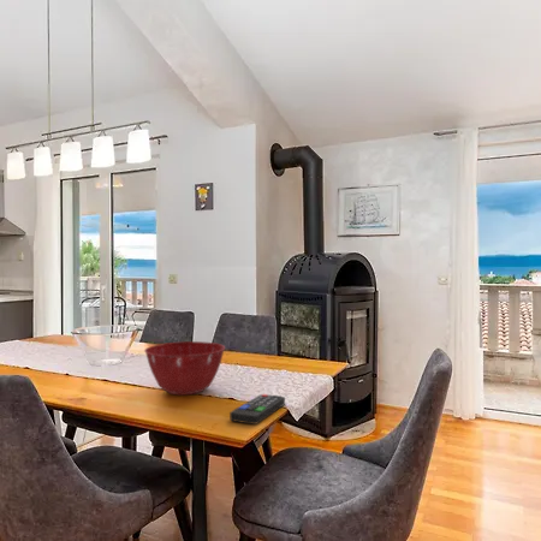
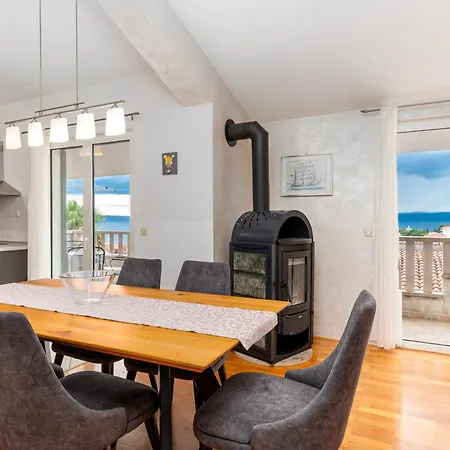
- mixing bowl (185, 368)
- remote control (258, 406)
